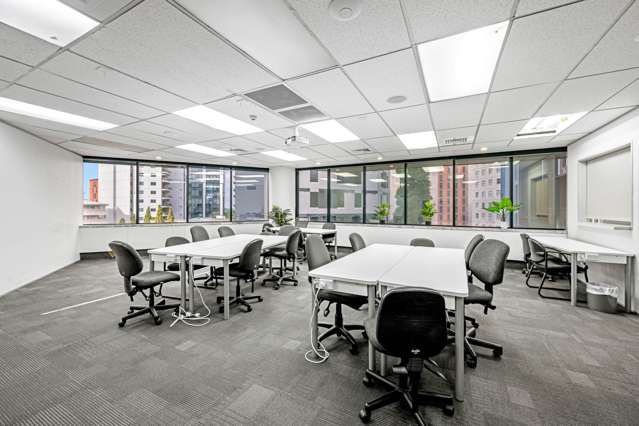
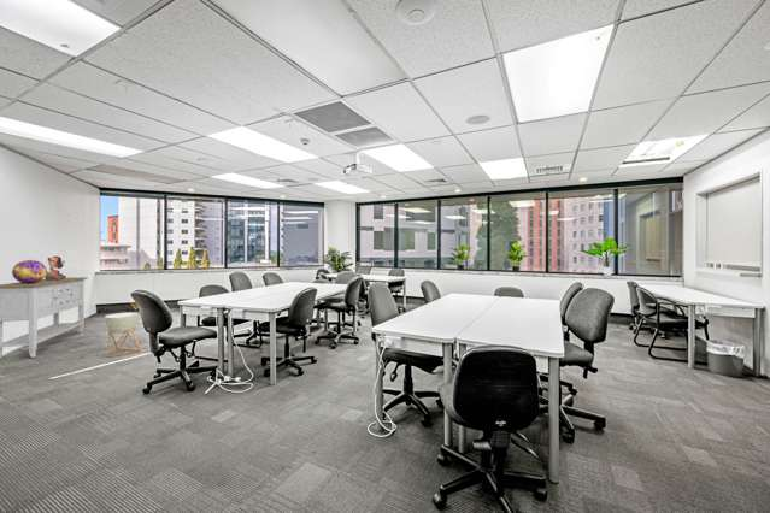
+ decorative globe (30, 271)
+ planter (122, 332)
+ sculpture bust (52, 267)
+ sideboard (47, 312)
